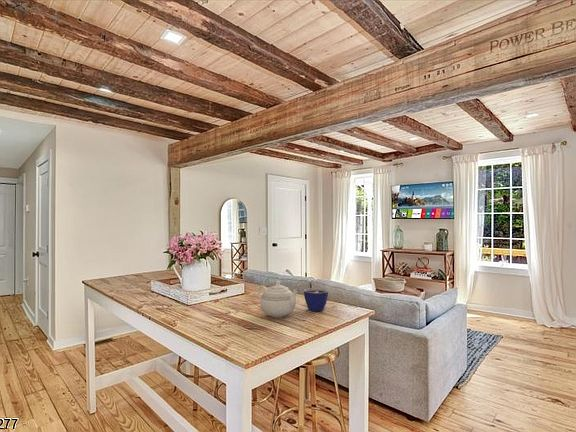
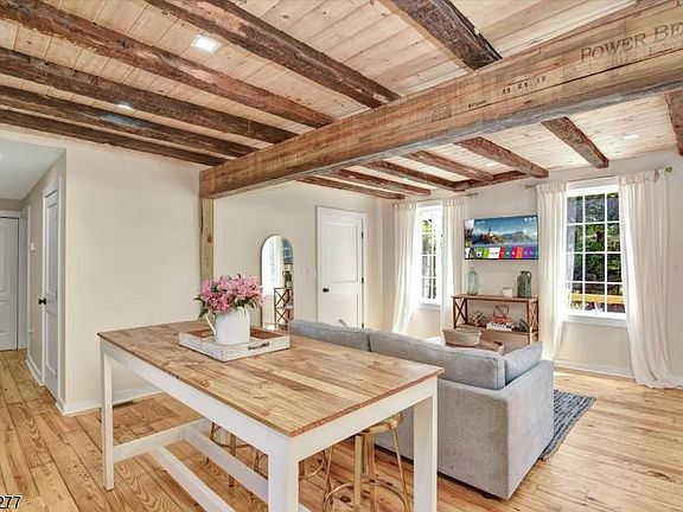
- teapot (277, 297)
- cup (317, 298)
